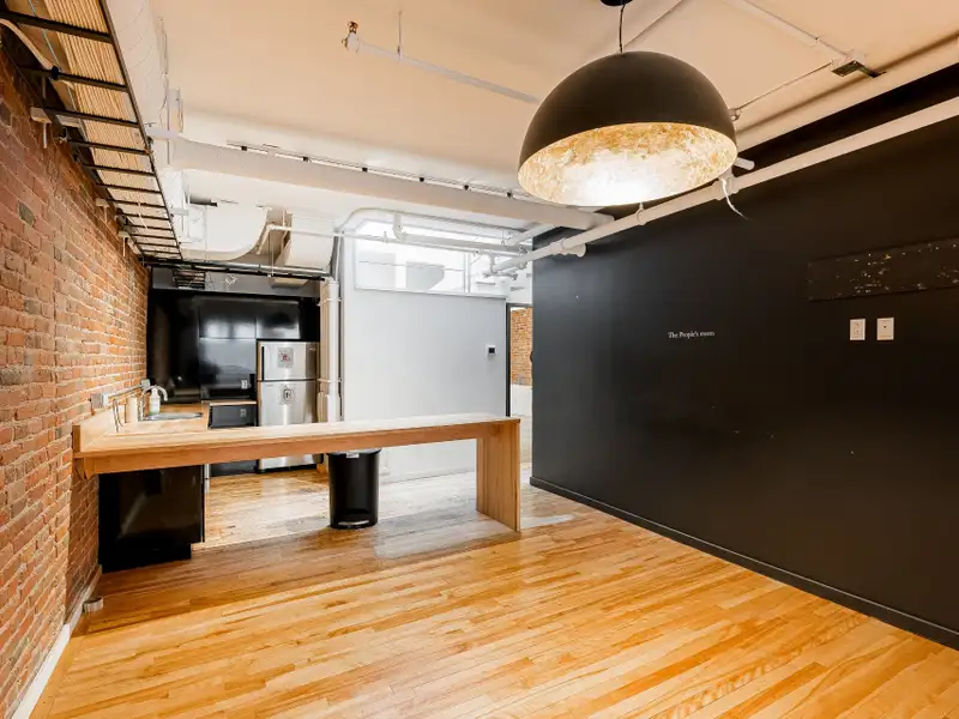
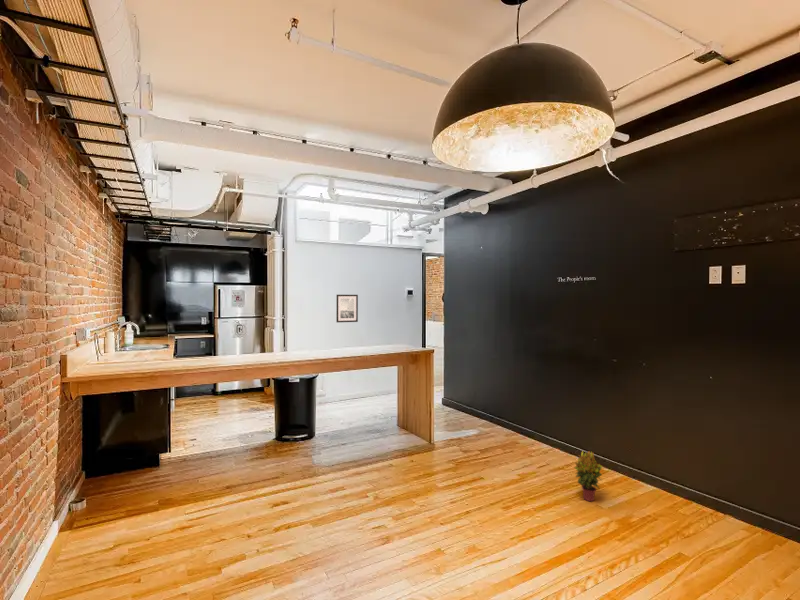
+ wall art (347, 308)
+ potted plant (588, 475)
